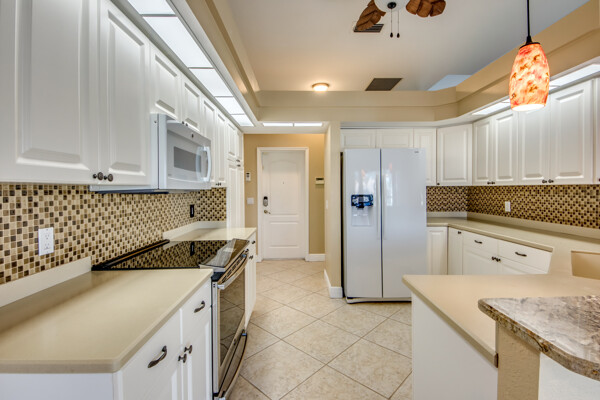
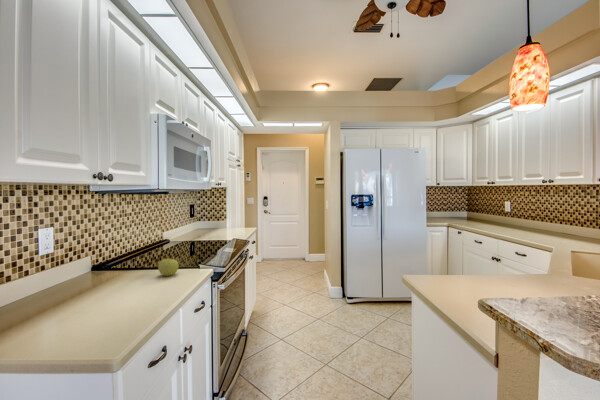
+ apple (168, 267)
